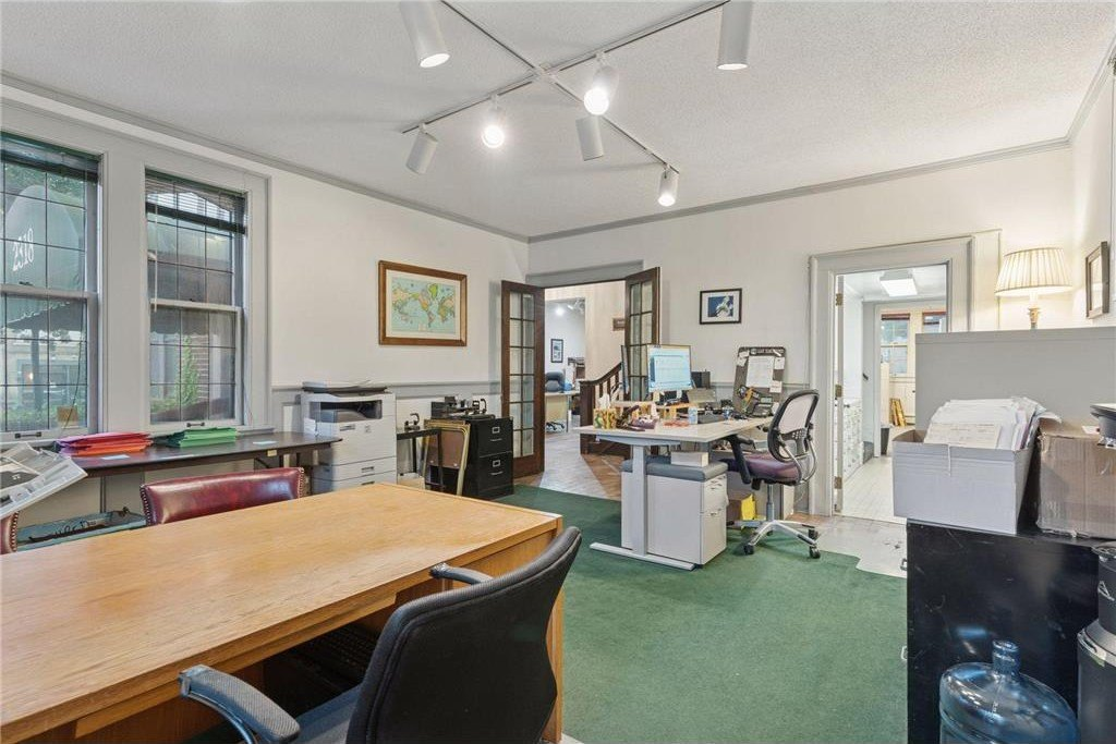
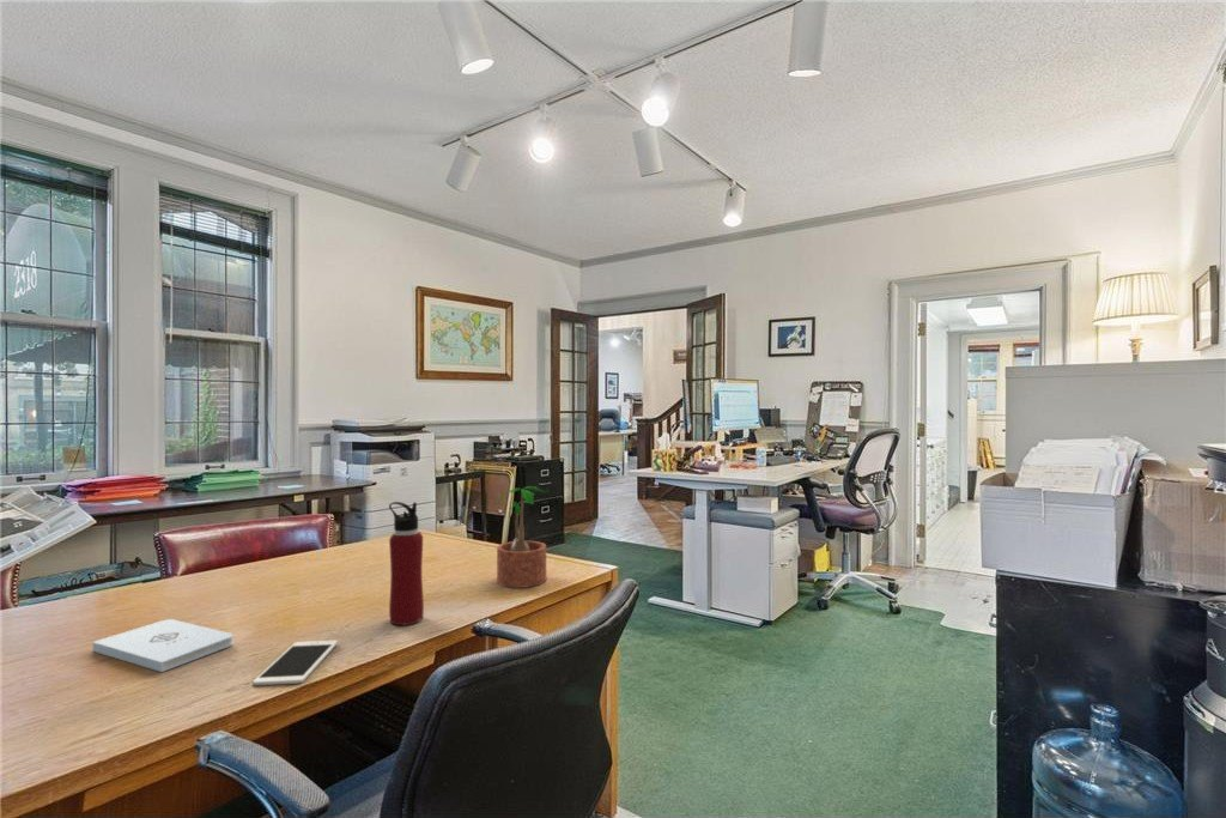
+ cell phone (298, 660)
+ water bottle (406, 561)
+ notepad (165, 642)
+ potted plant (522, 534)
